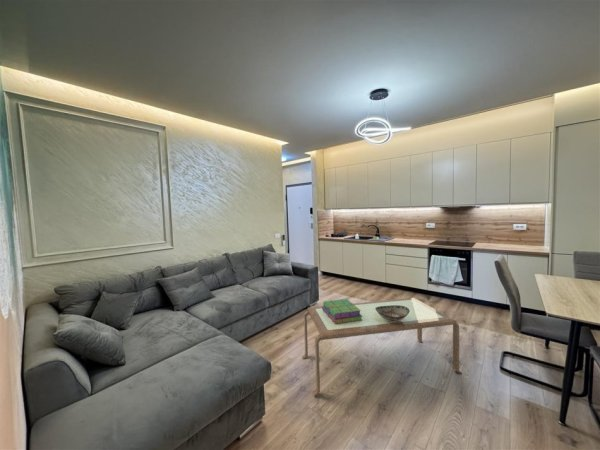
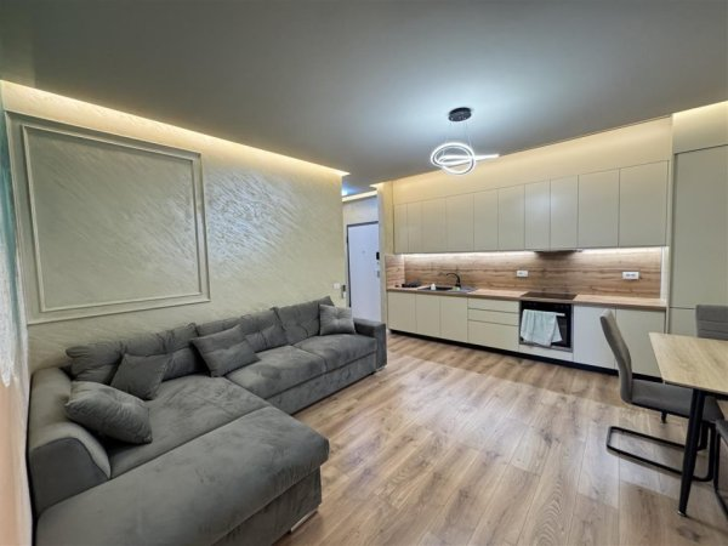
- decorative bowl (392, 314)
- stack of books (341, 310)
- coffee table (376, 333)
